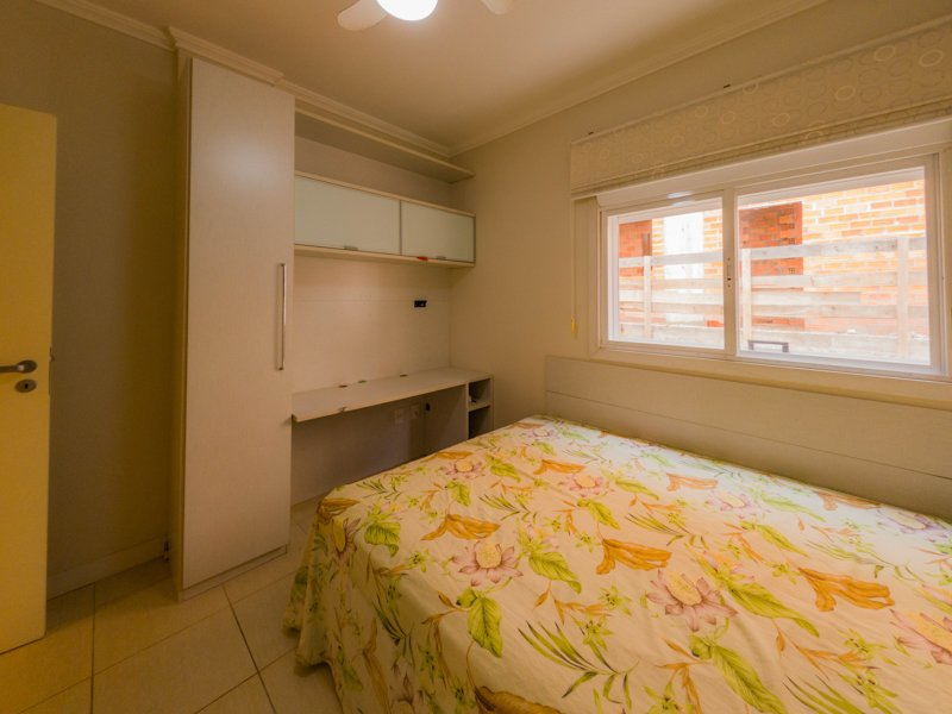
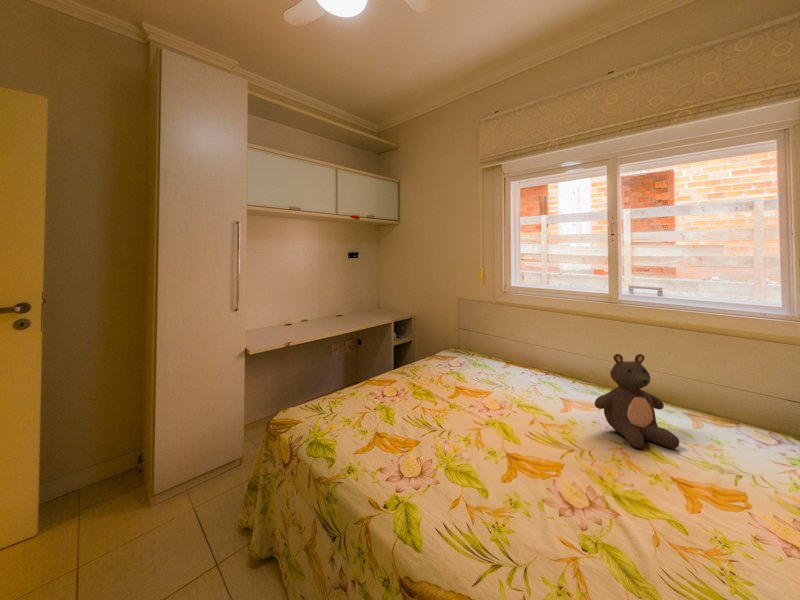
+ teddy bear (637, 397)
